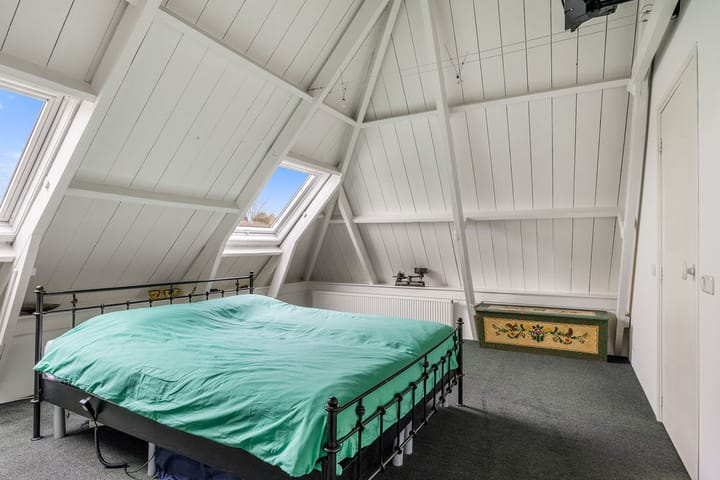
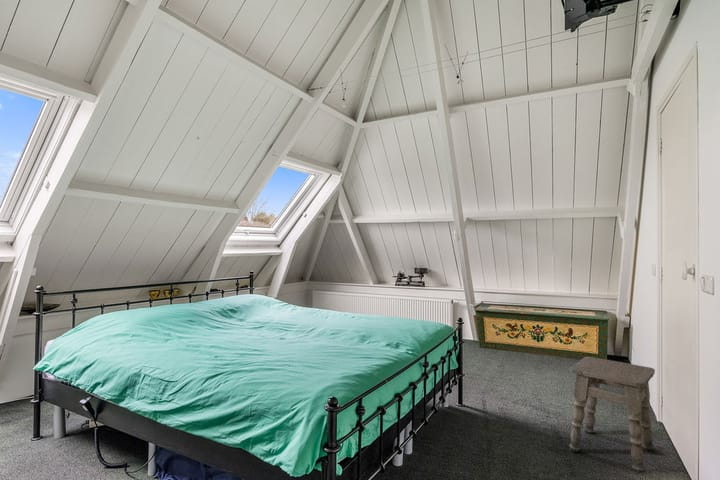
+ side table (613, 401)
